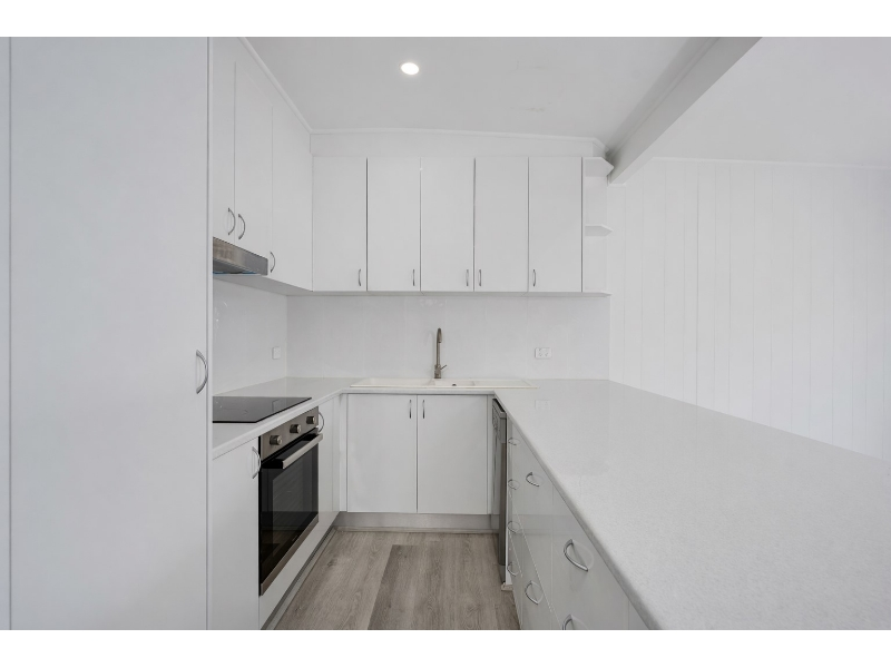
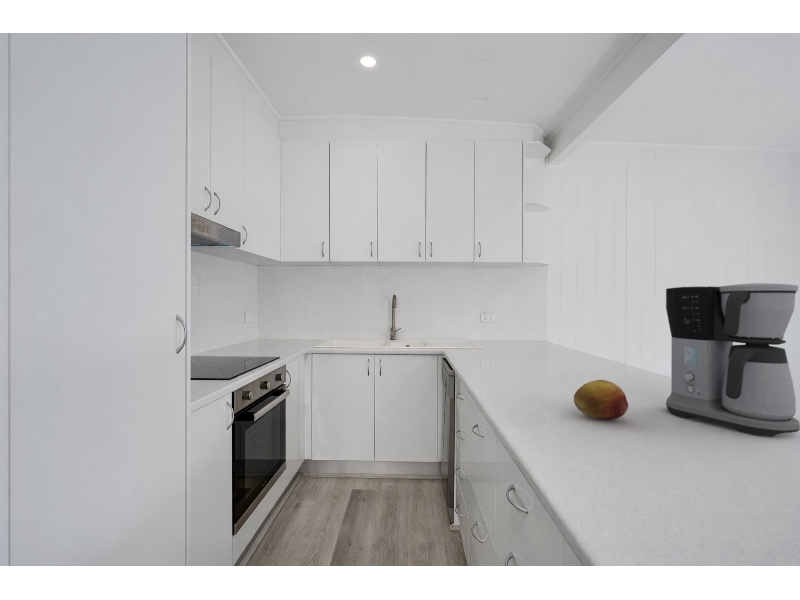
+ fruit (600, 398)
+ coffee maker (721, 352)
